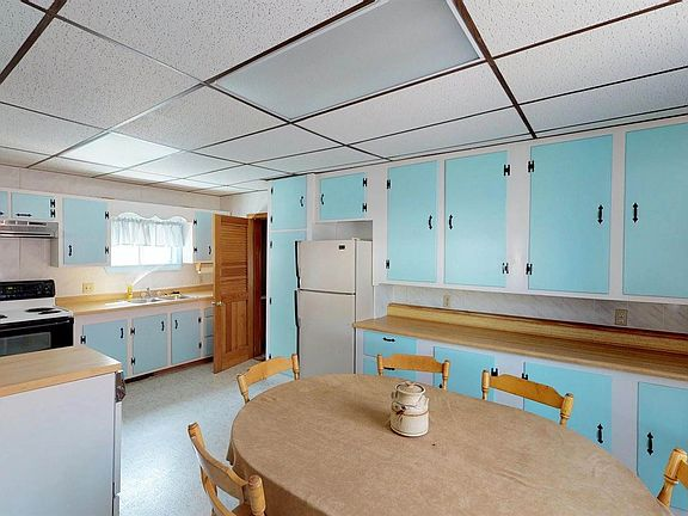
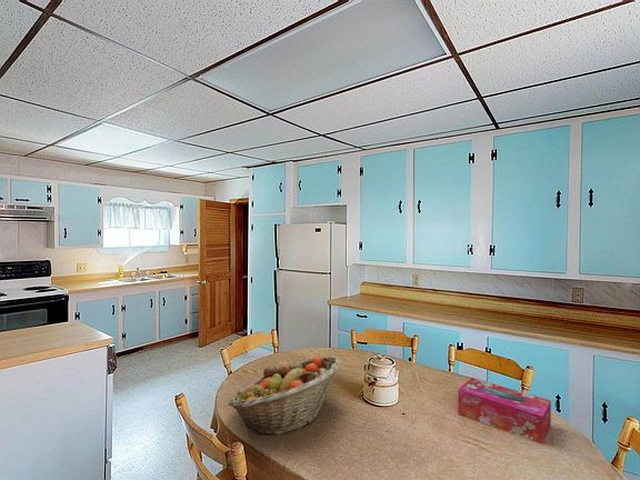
+ fruit basket (288, 388)
+ tissue box (502, 407)
